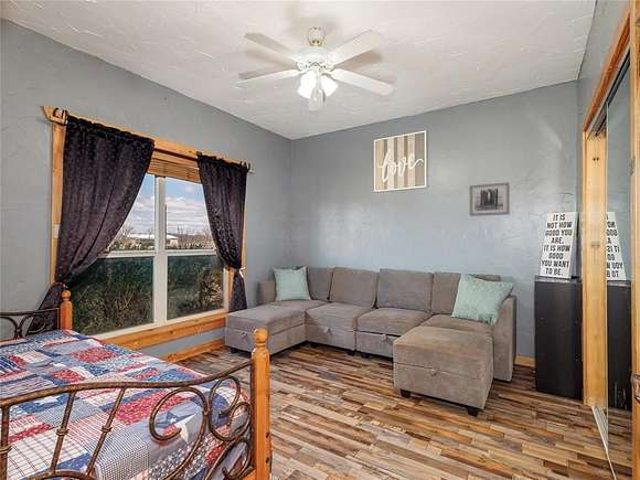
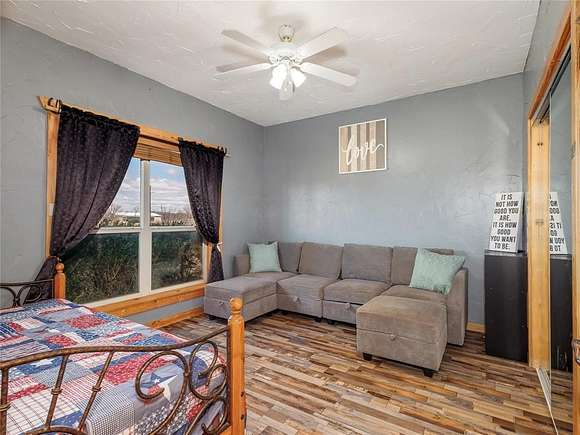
- wall art (489, 200)
